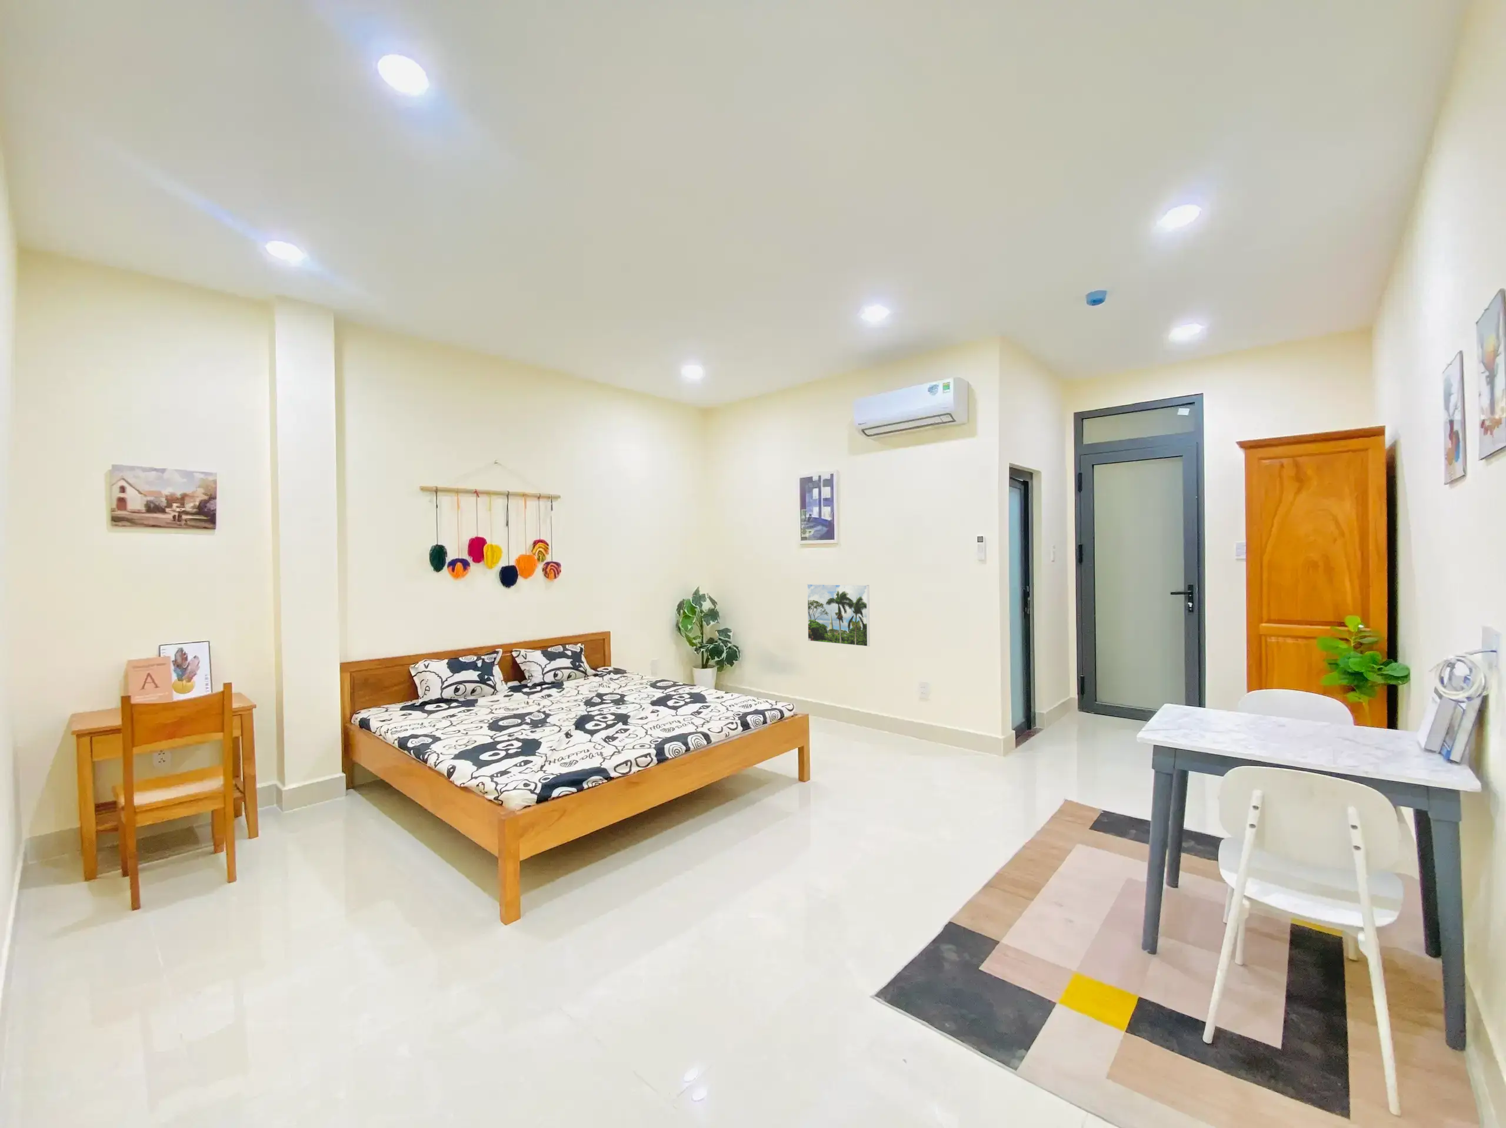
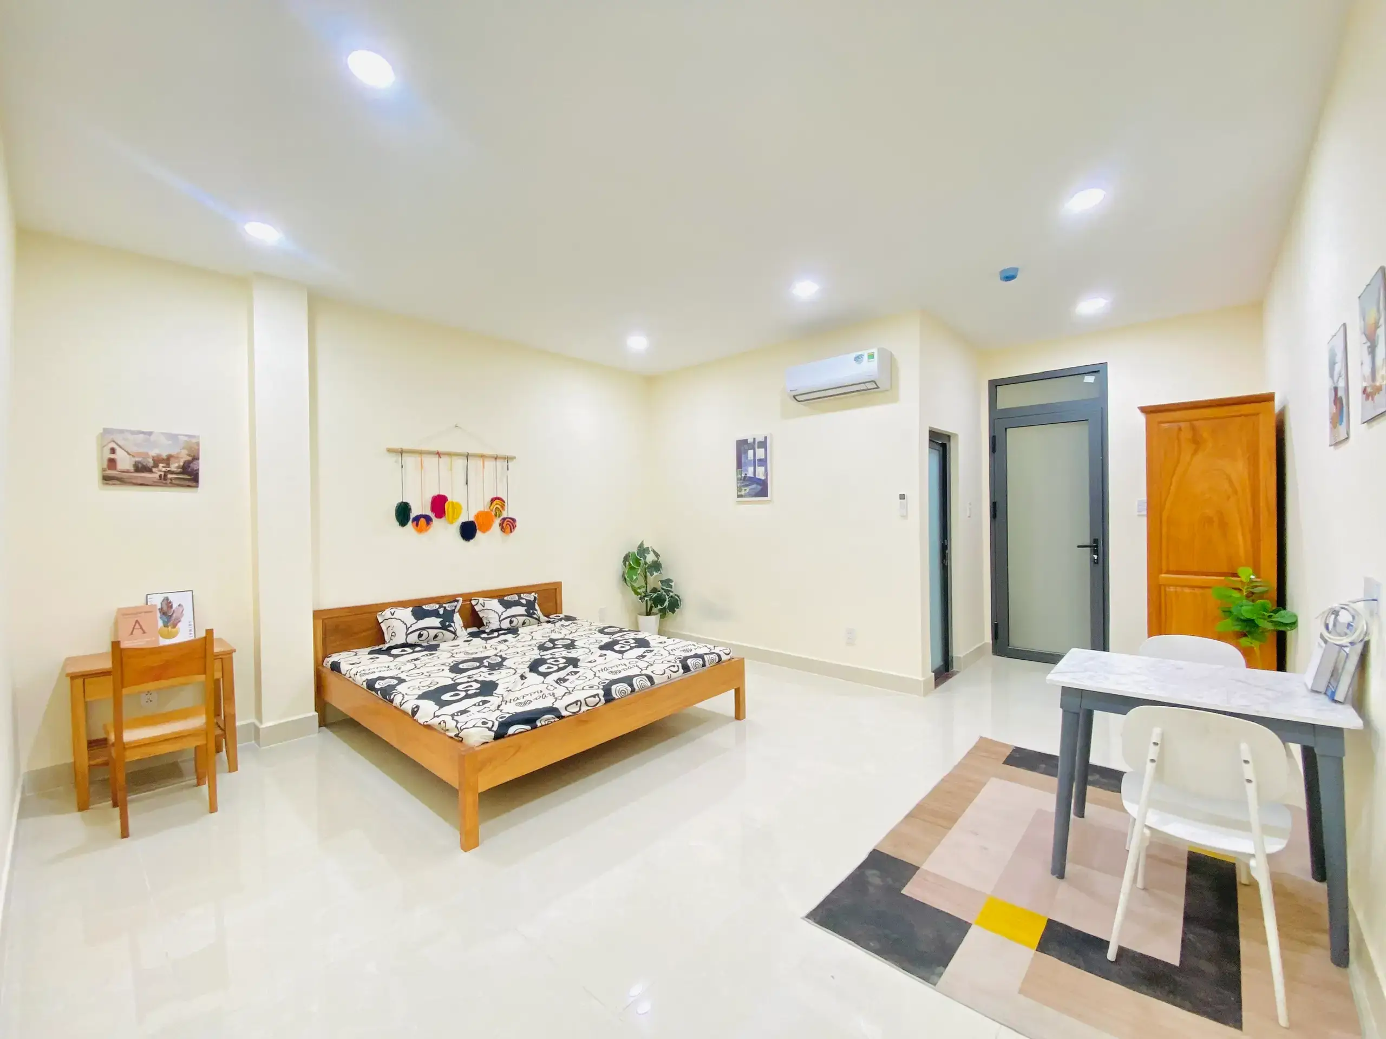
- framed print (837, 614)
